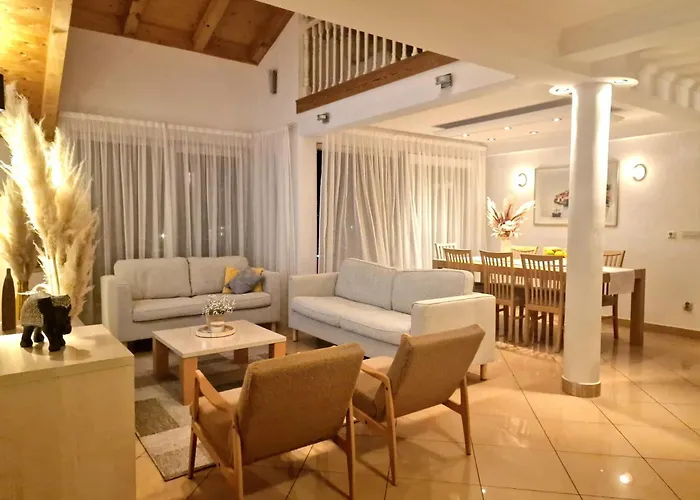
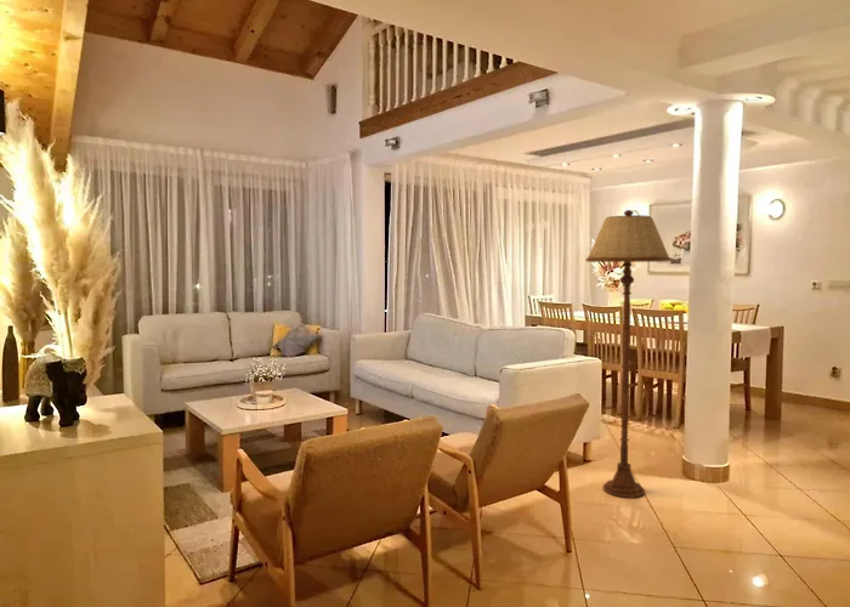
+ floor lamp (625, 352)
